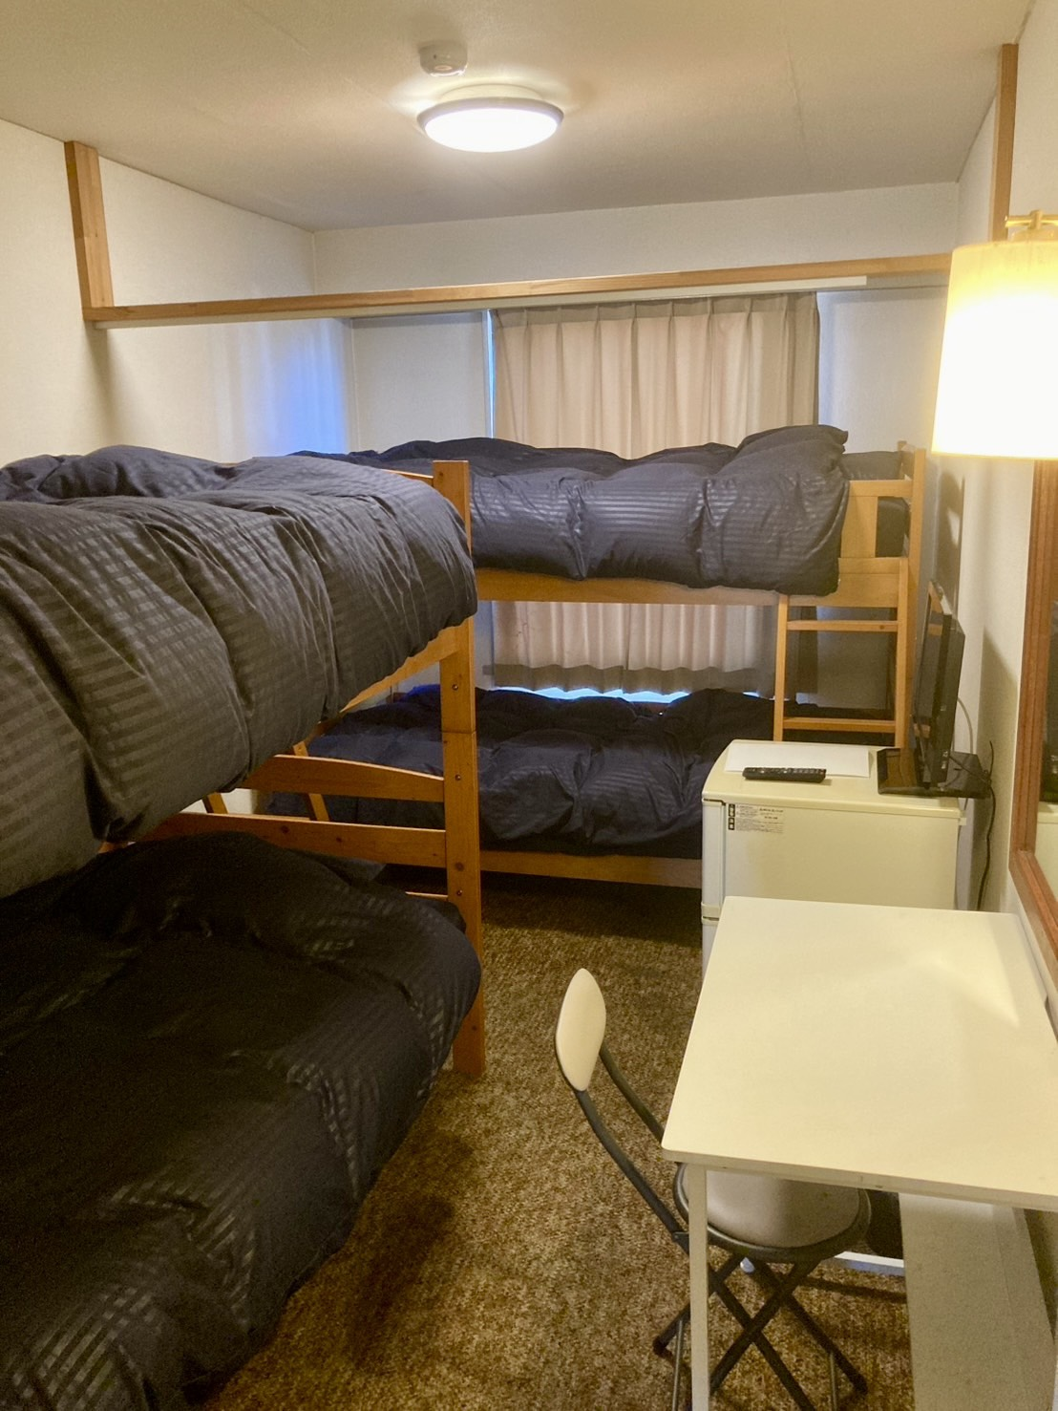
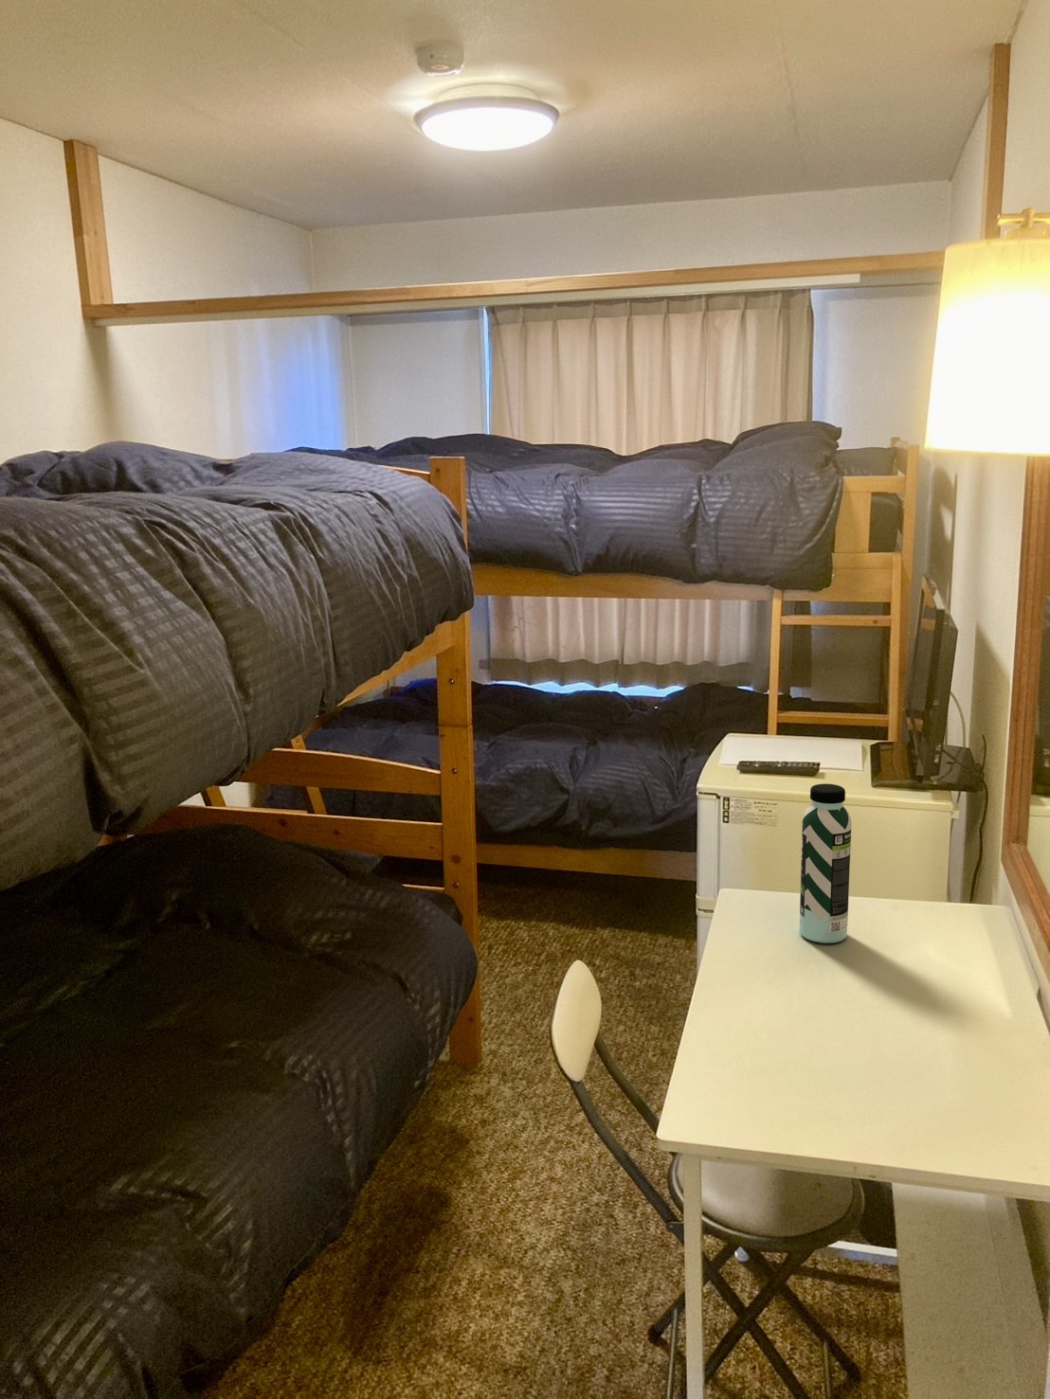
+ water bottle (825, 862)
